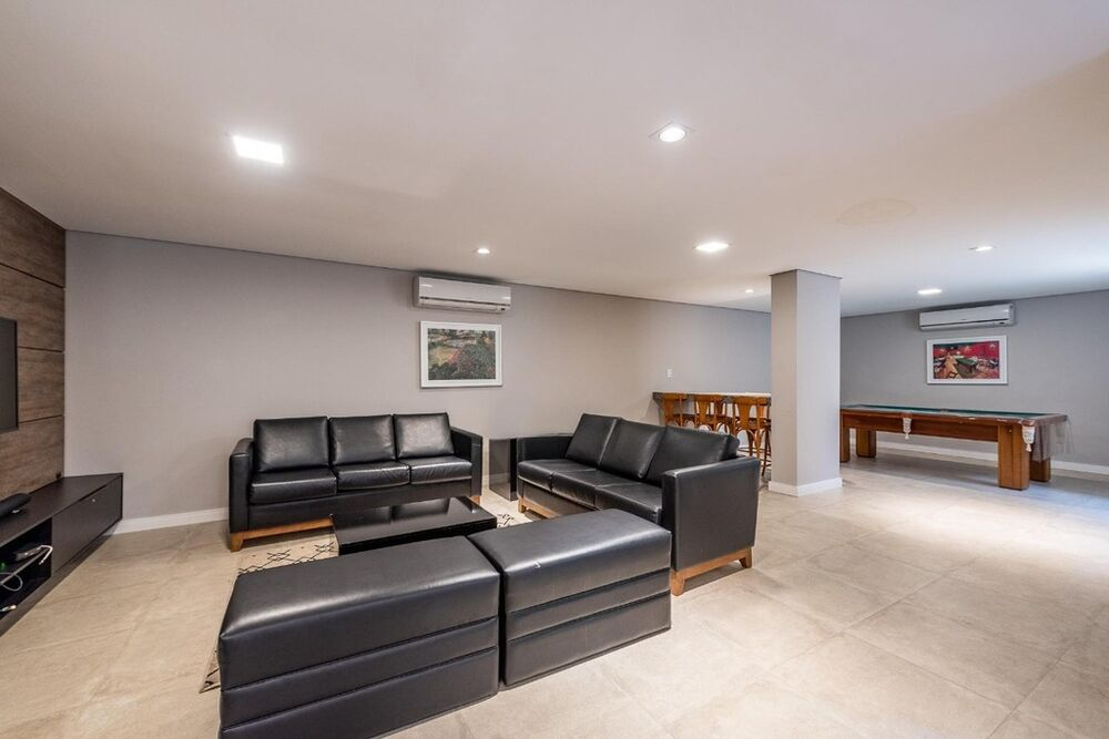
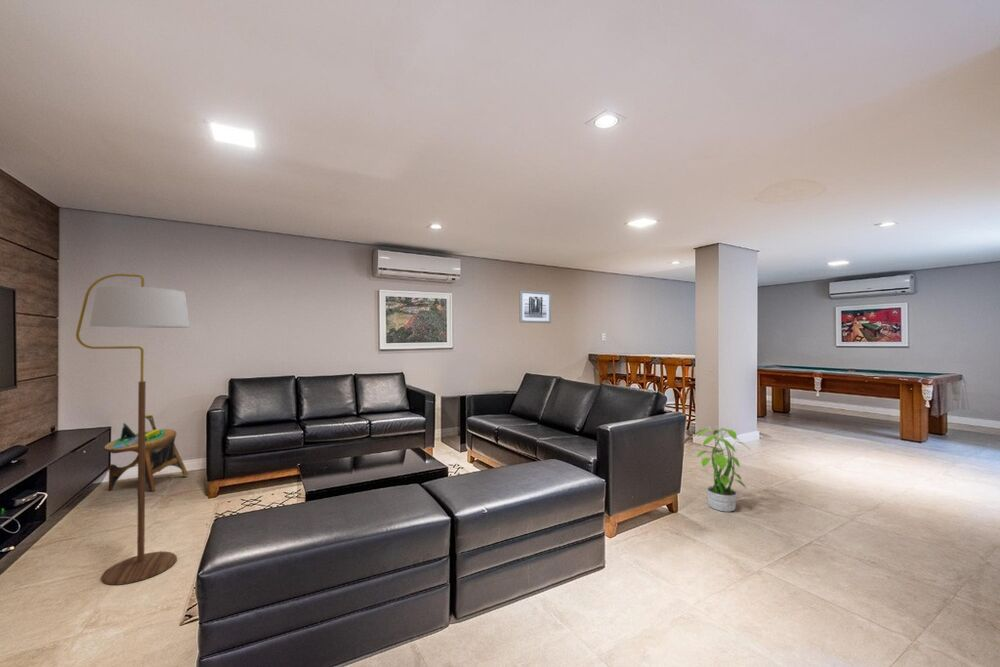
+ floor lamp (138, 421)
+ wall art (535, 307)
+ side table (148, 449)
+ potted plant (715, 466)
